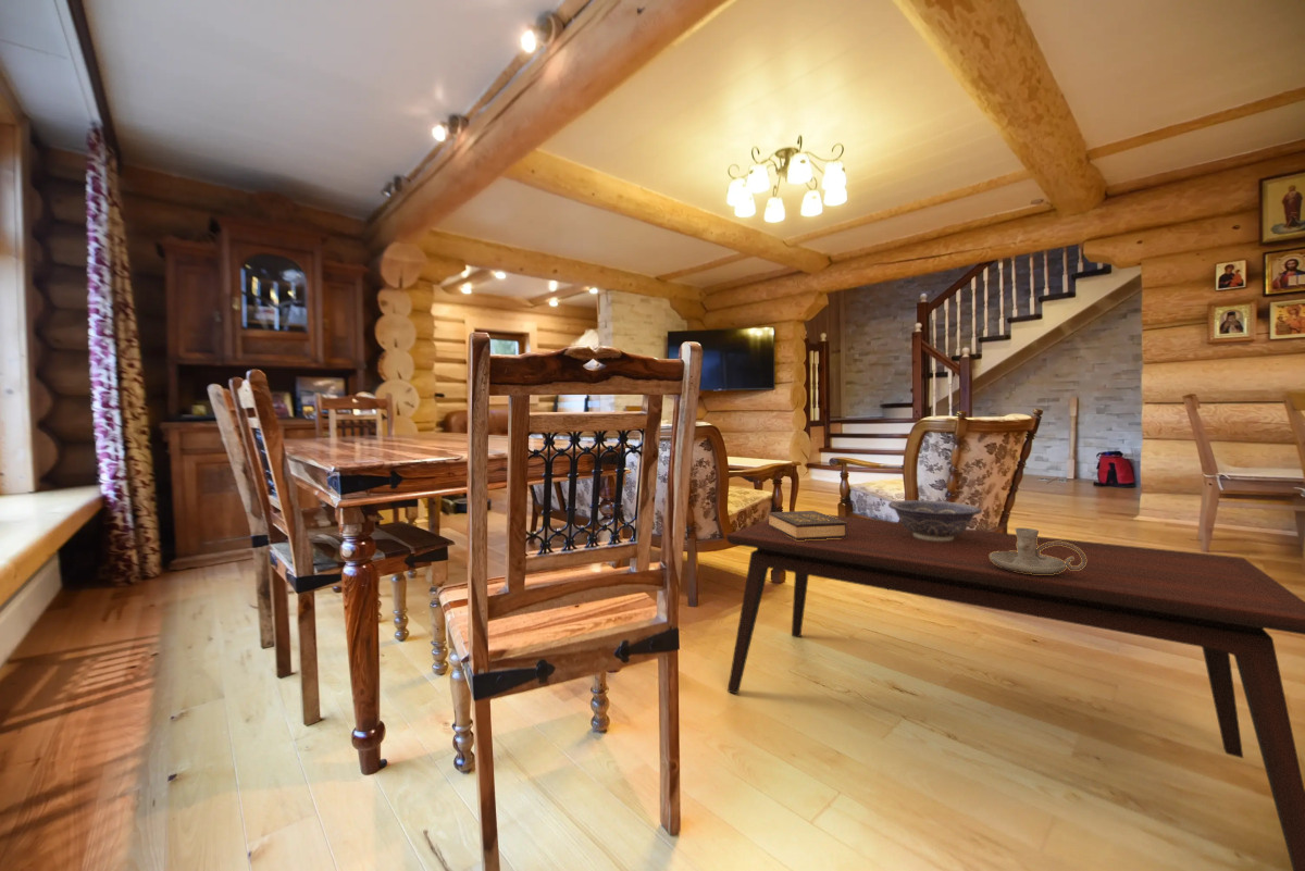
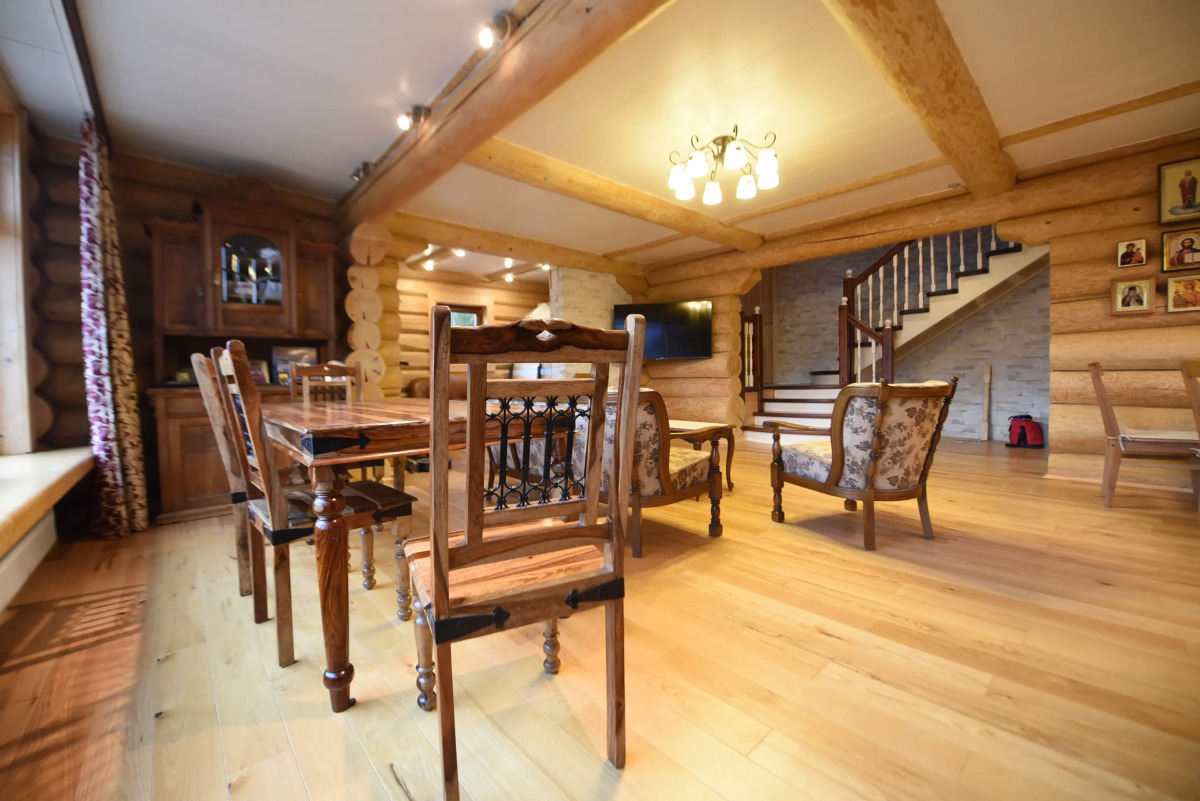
- decorative bowl (933, 521)
- candle holder (1035, 549)
- coffee table (960, 602)
- hardback book (805, 523)
